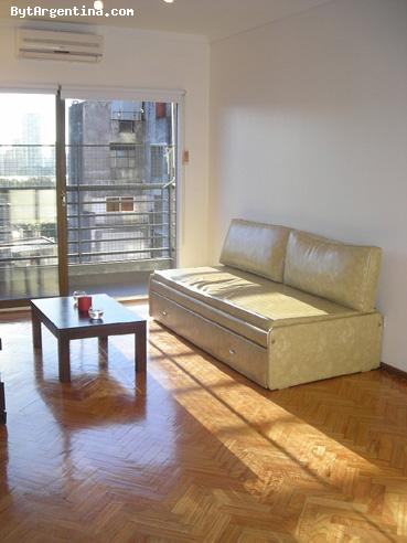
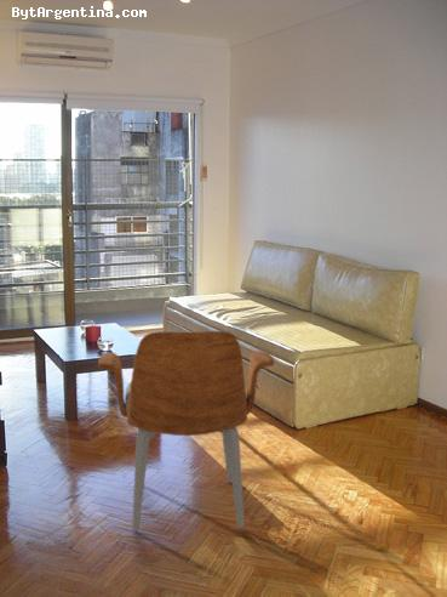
+ armchair (187, 416)
